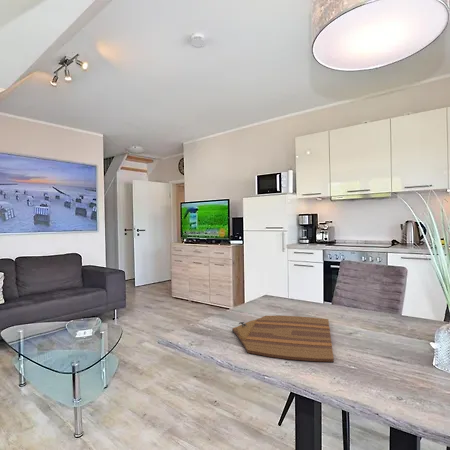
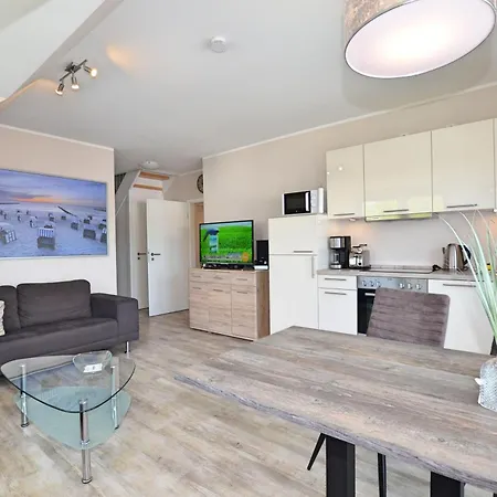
- cutting board (279, 331)
